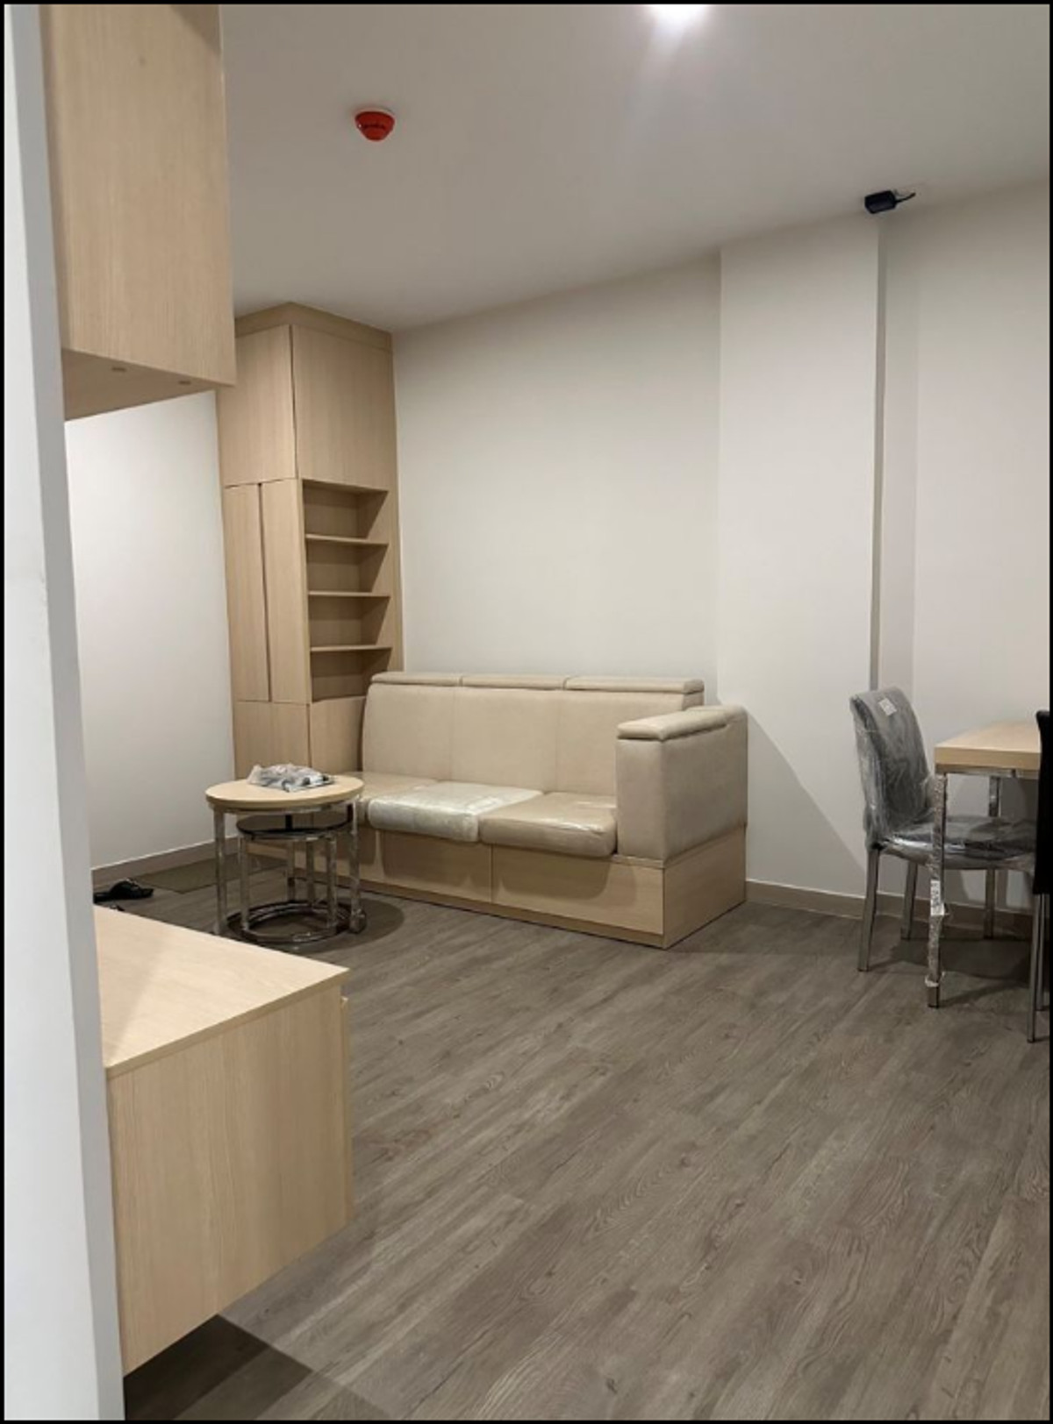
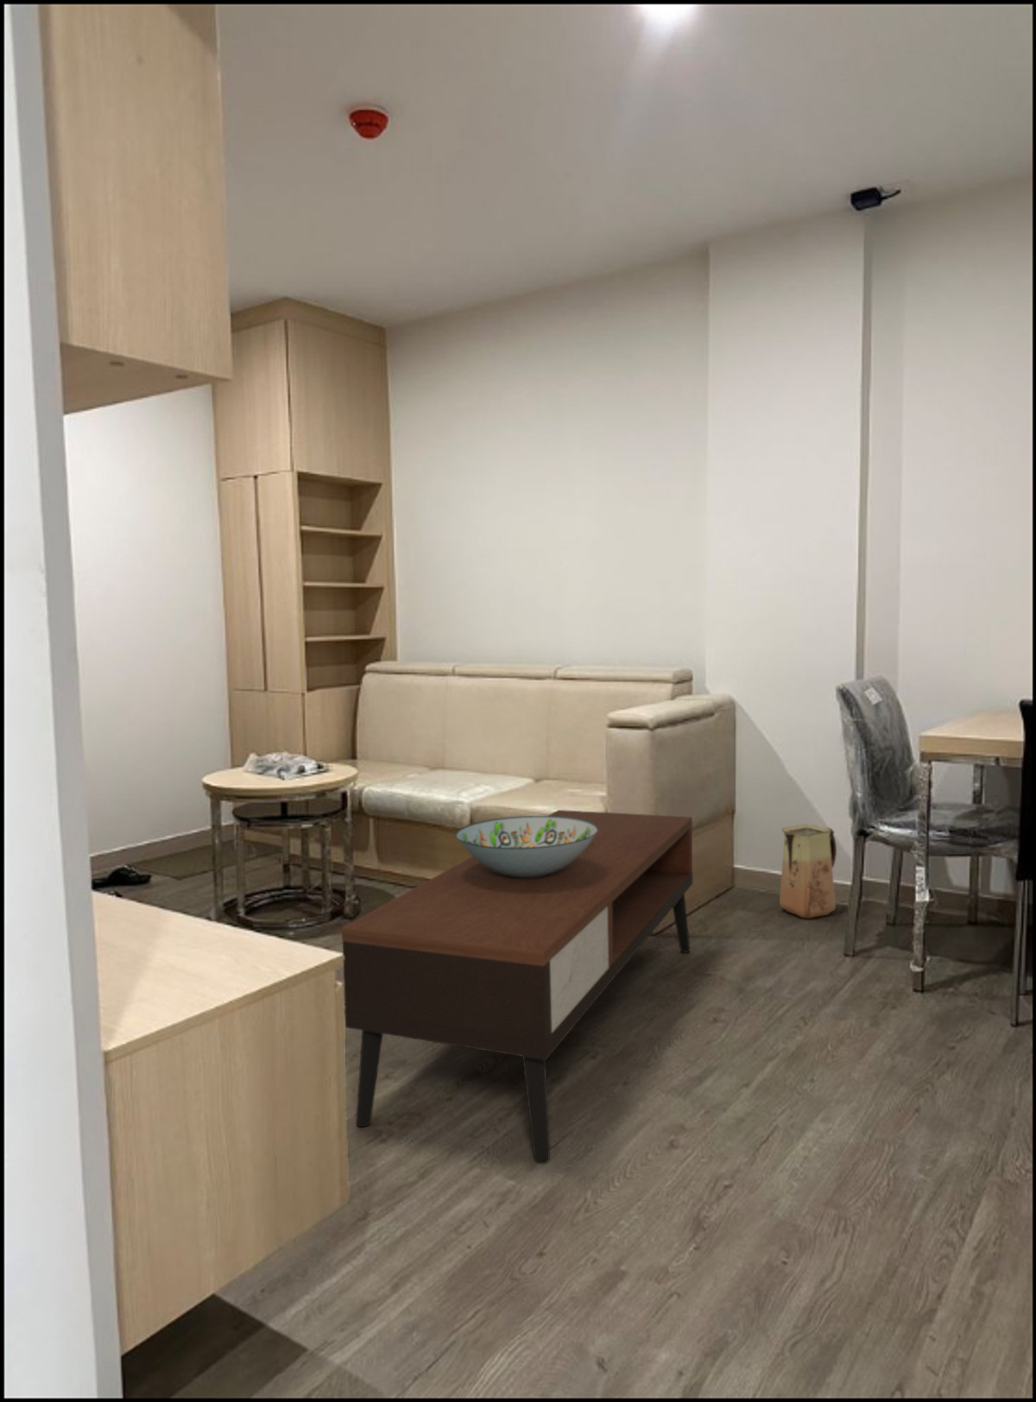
+ coffee table (554, 940)
+ decorative bowl (527, 850)
+ vase (810, 870)
